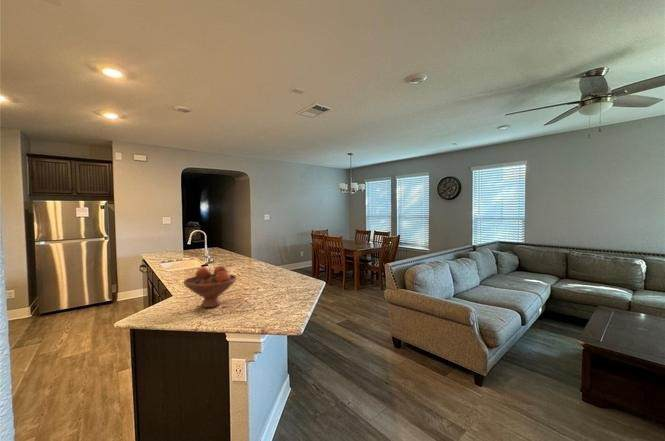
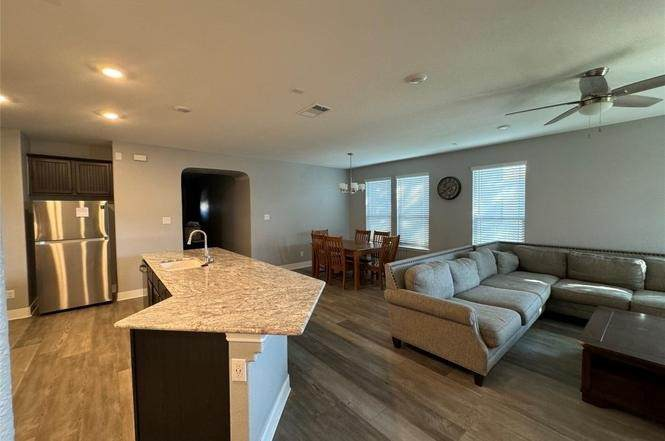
- fruit bowl (211, 286)
